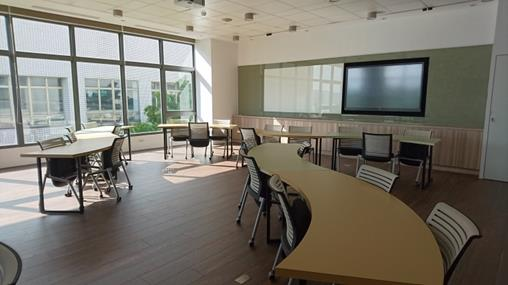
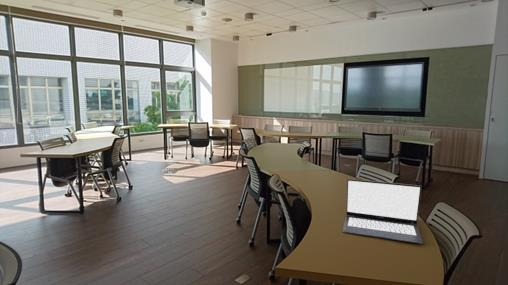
+ laptop (381, 207)
